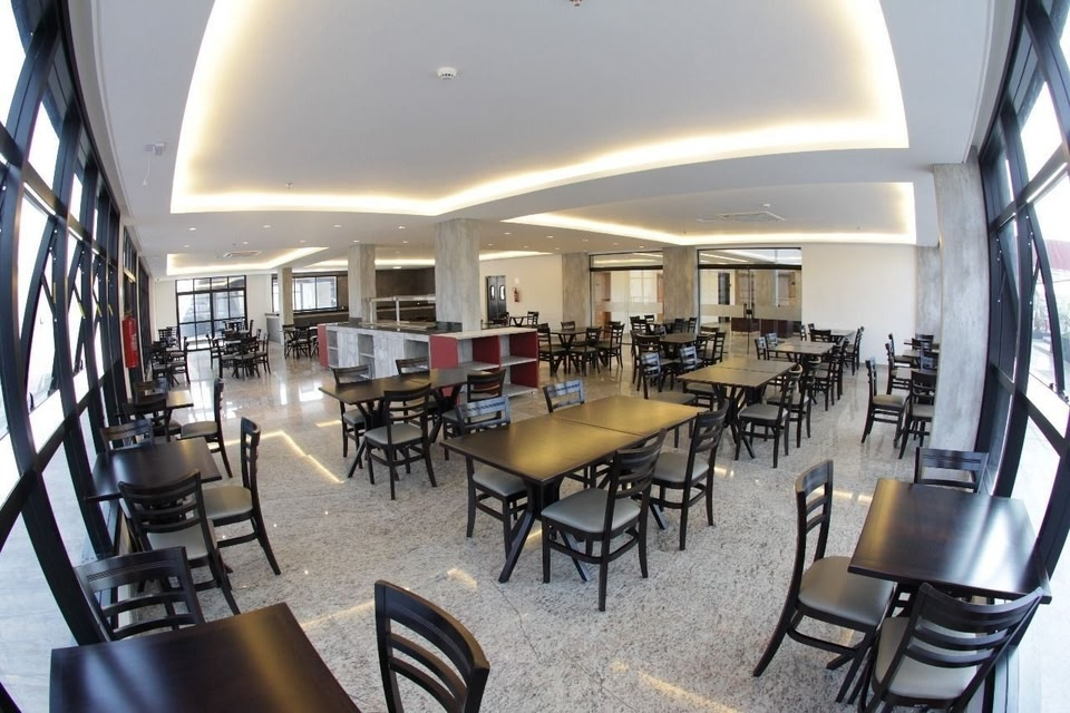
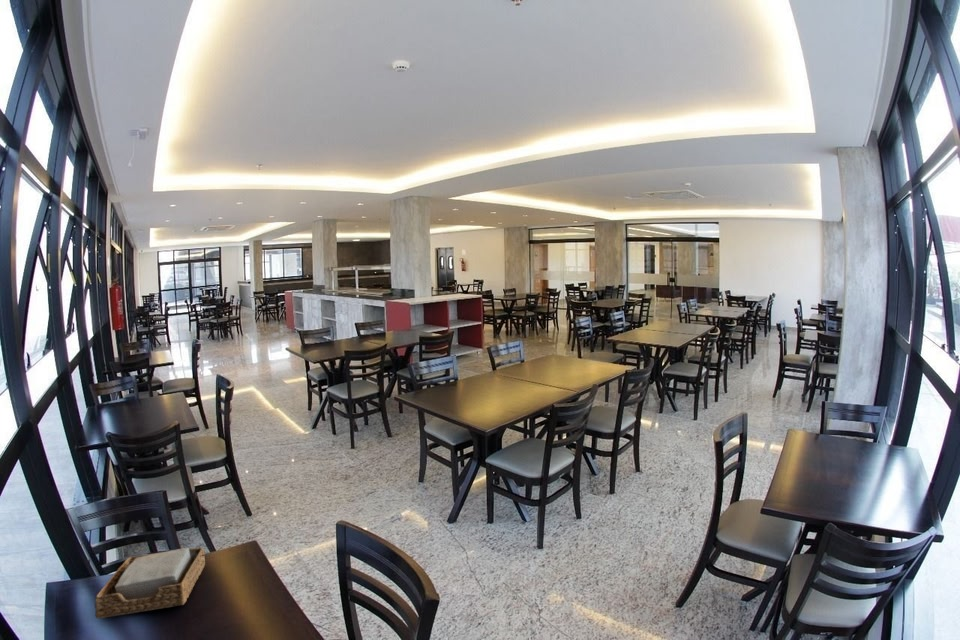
+ napkin holder (154, 576)
